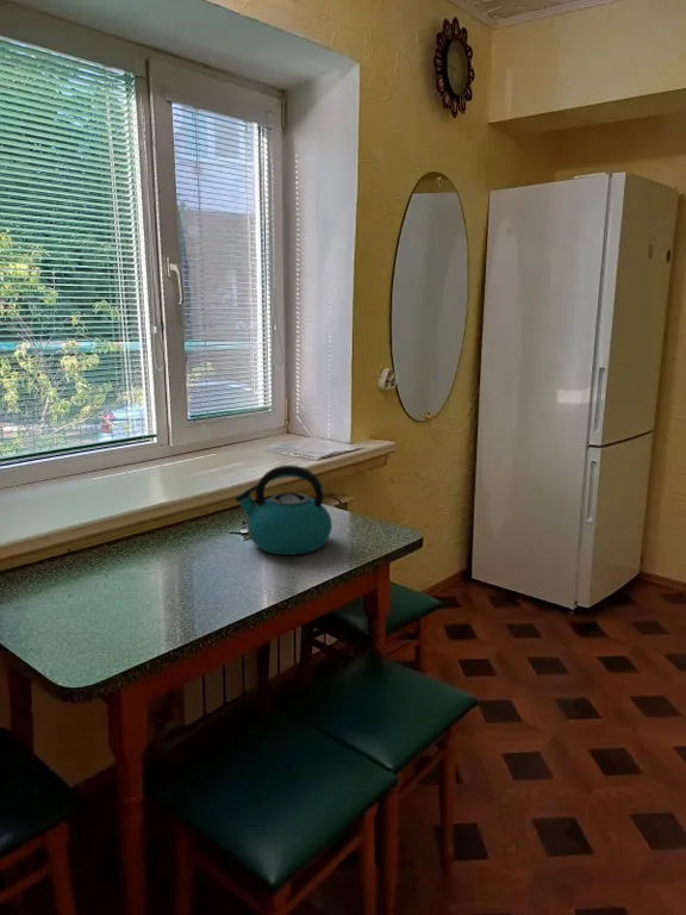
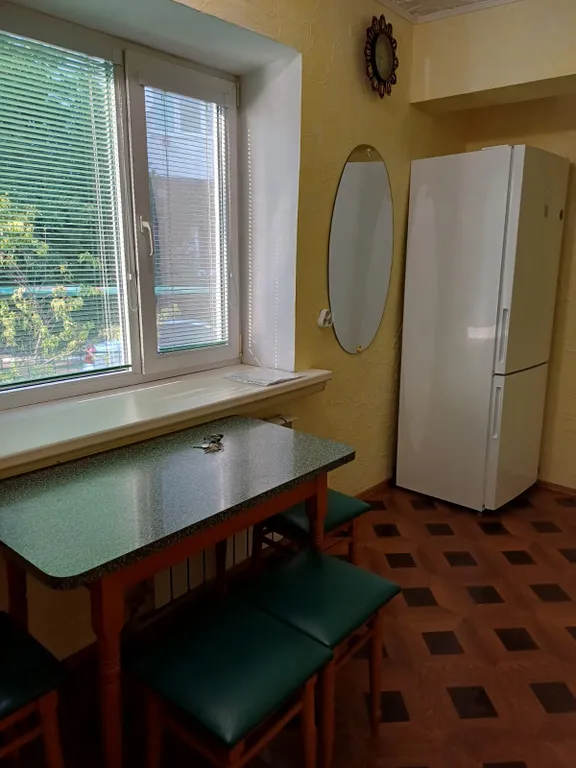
- kettle (283, 505)
